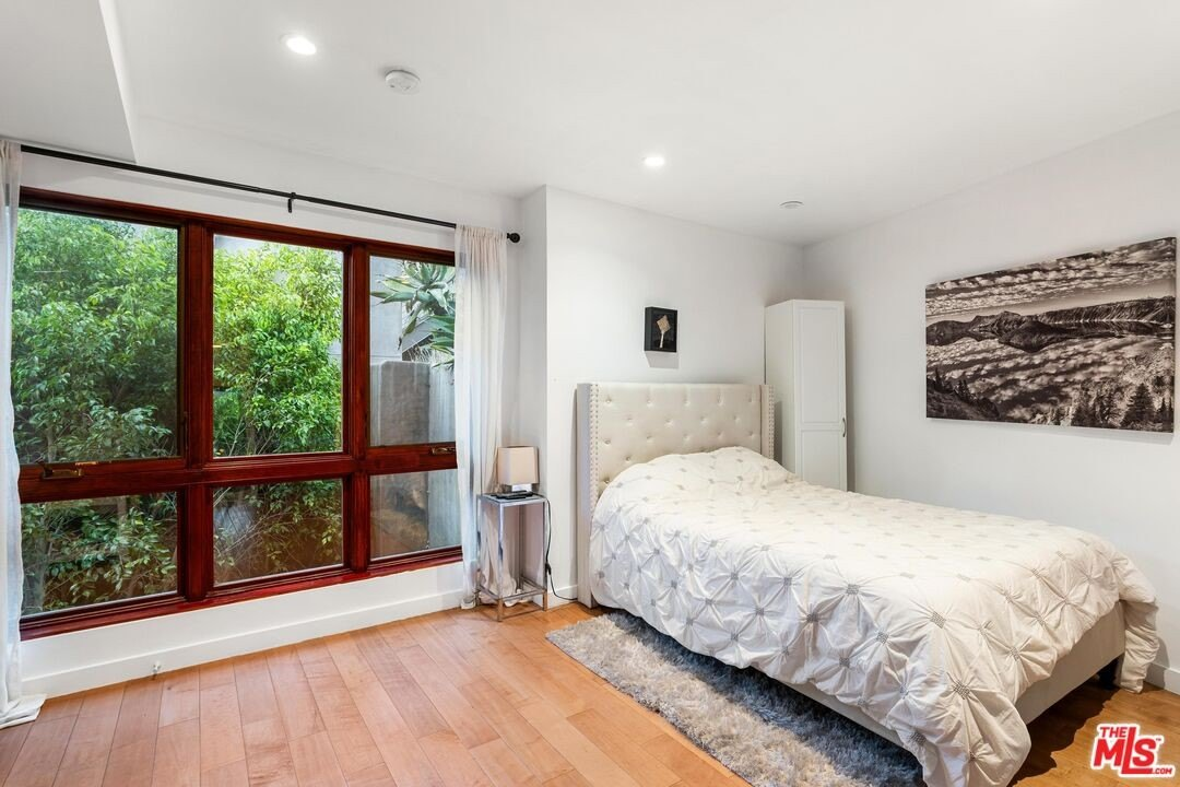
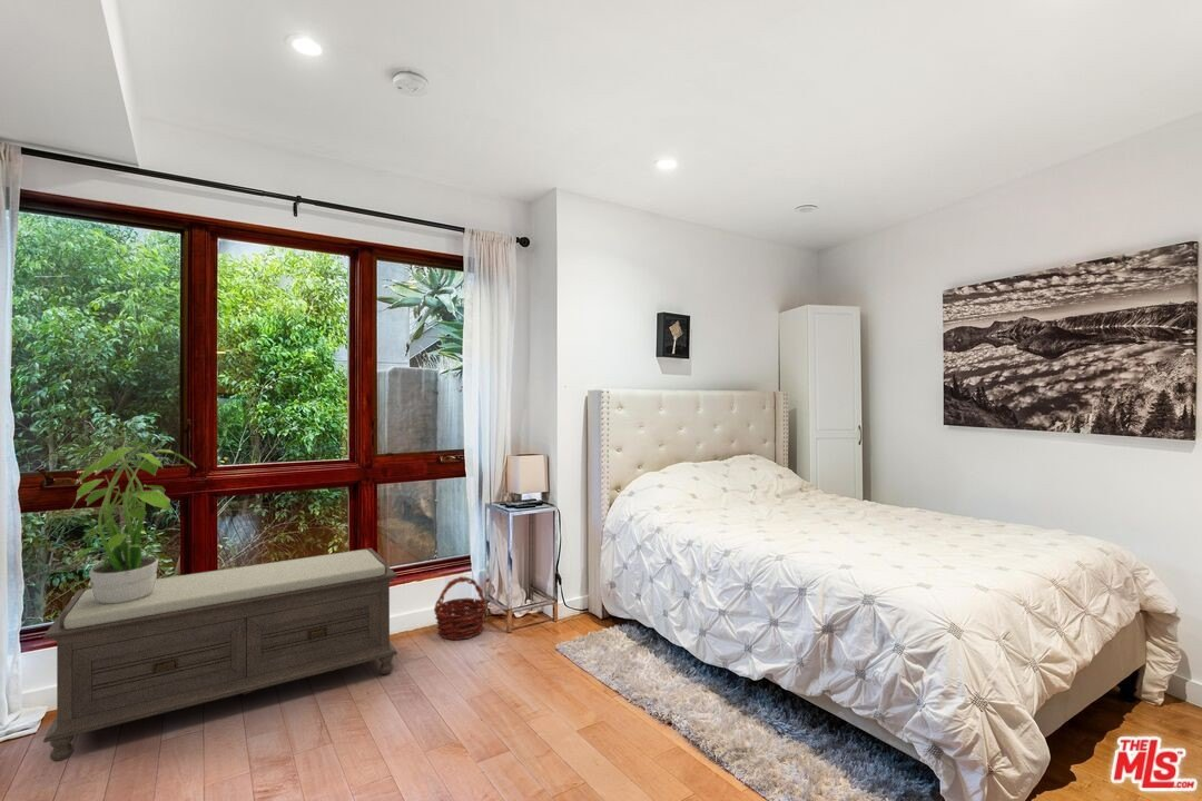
+ basket (460, 604)
+ potted plant (137, 516)
+ bench (244, 634)
